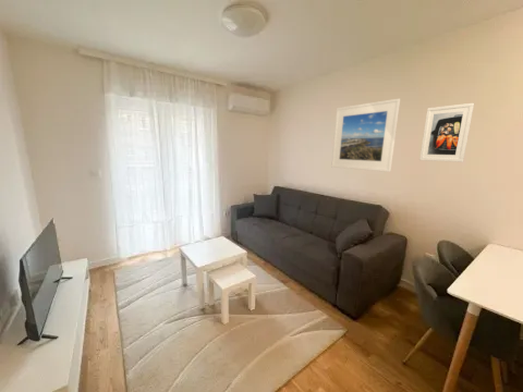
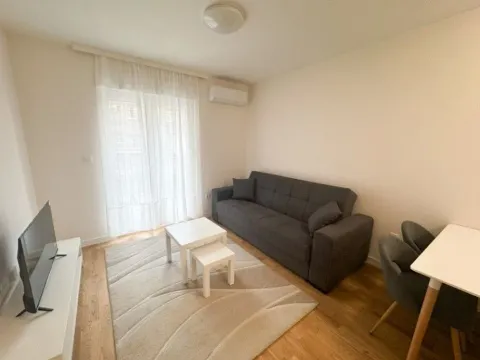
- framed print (445, 134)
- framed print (361, 137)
